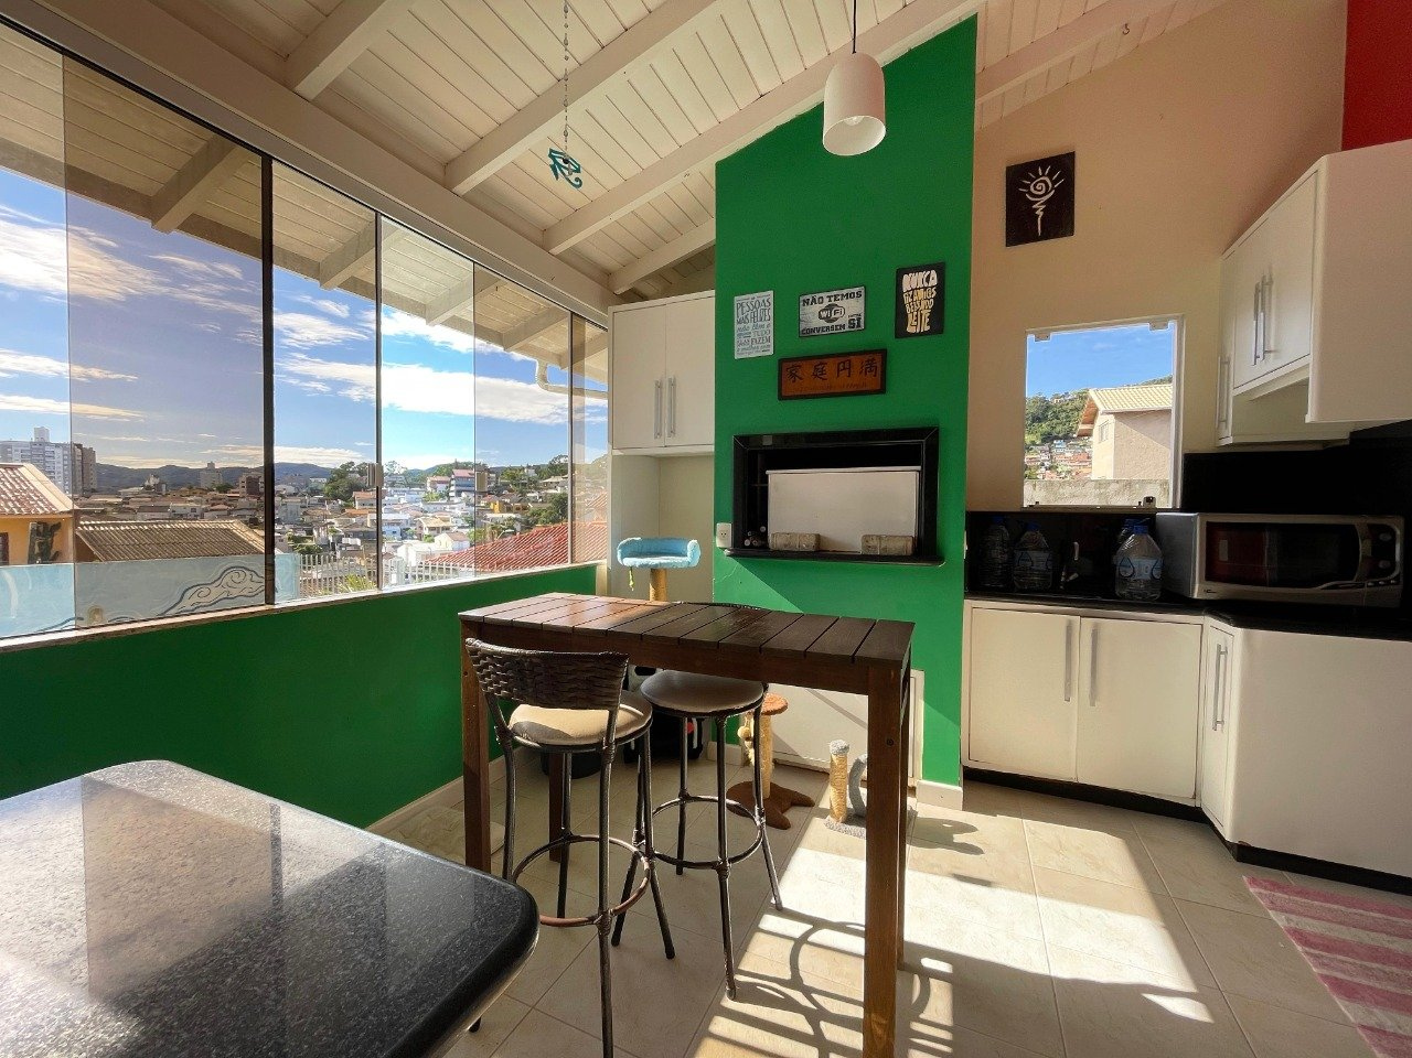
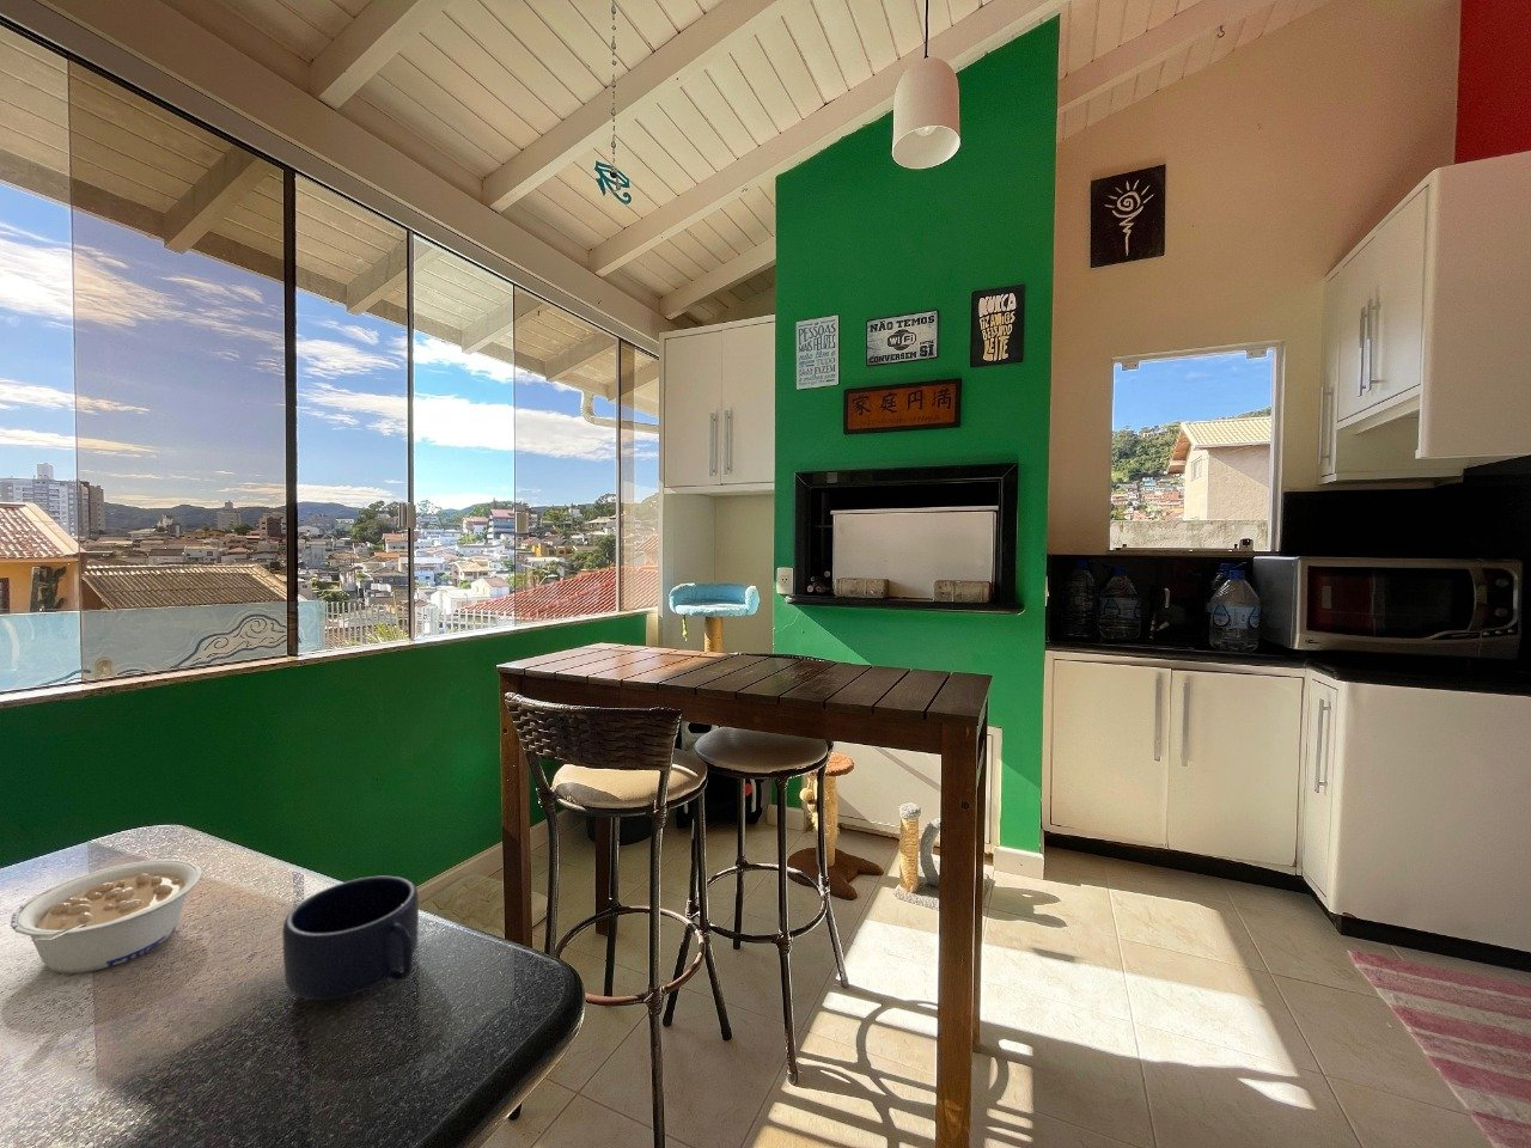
+ legume (113, 915)
+ mug (363, 942)
